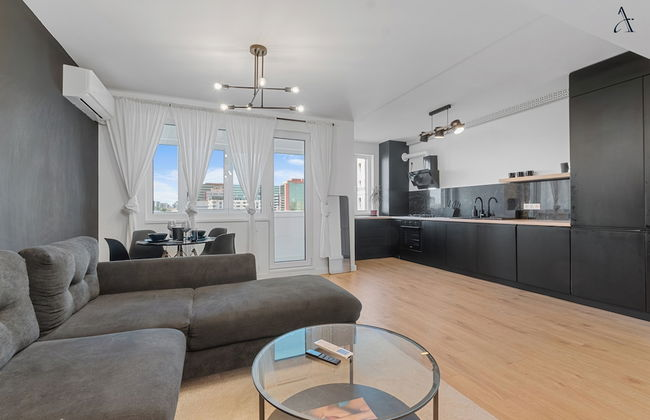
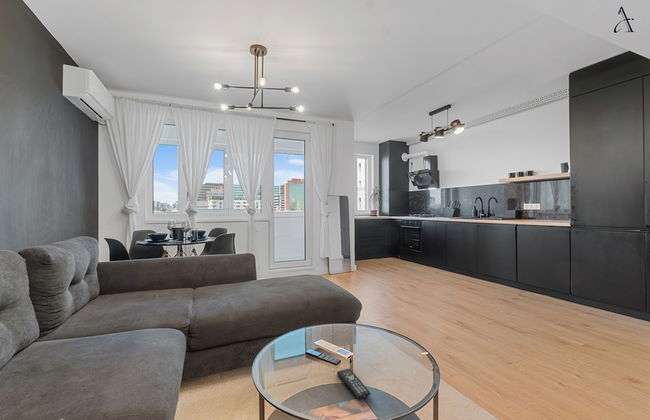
+ remote control (352, 382)
